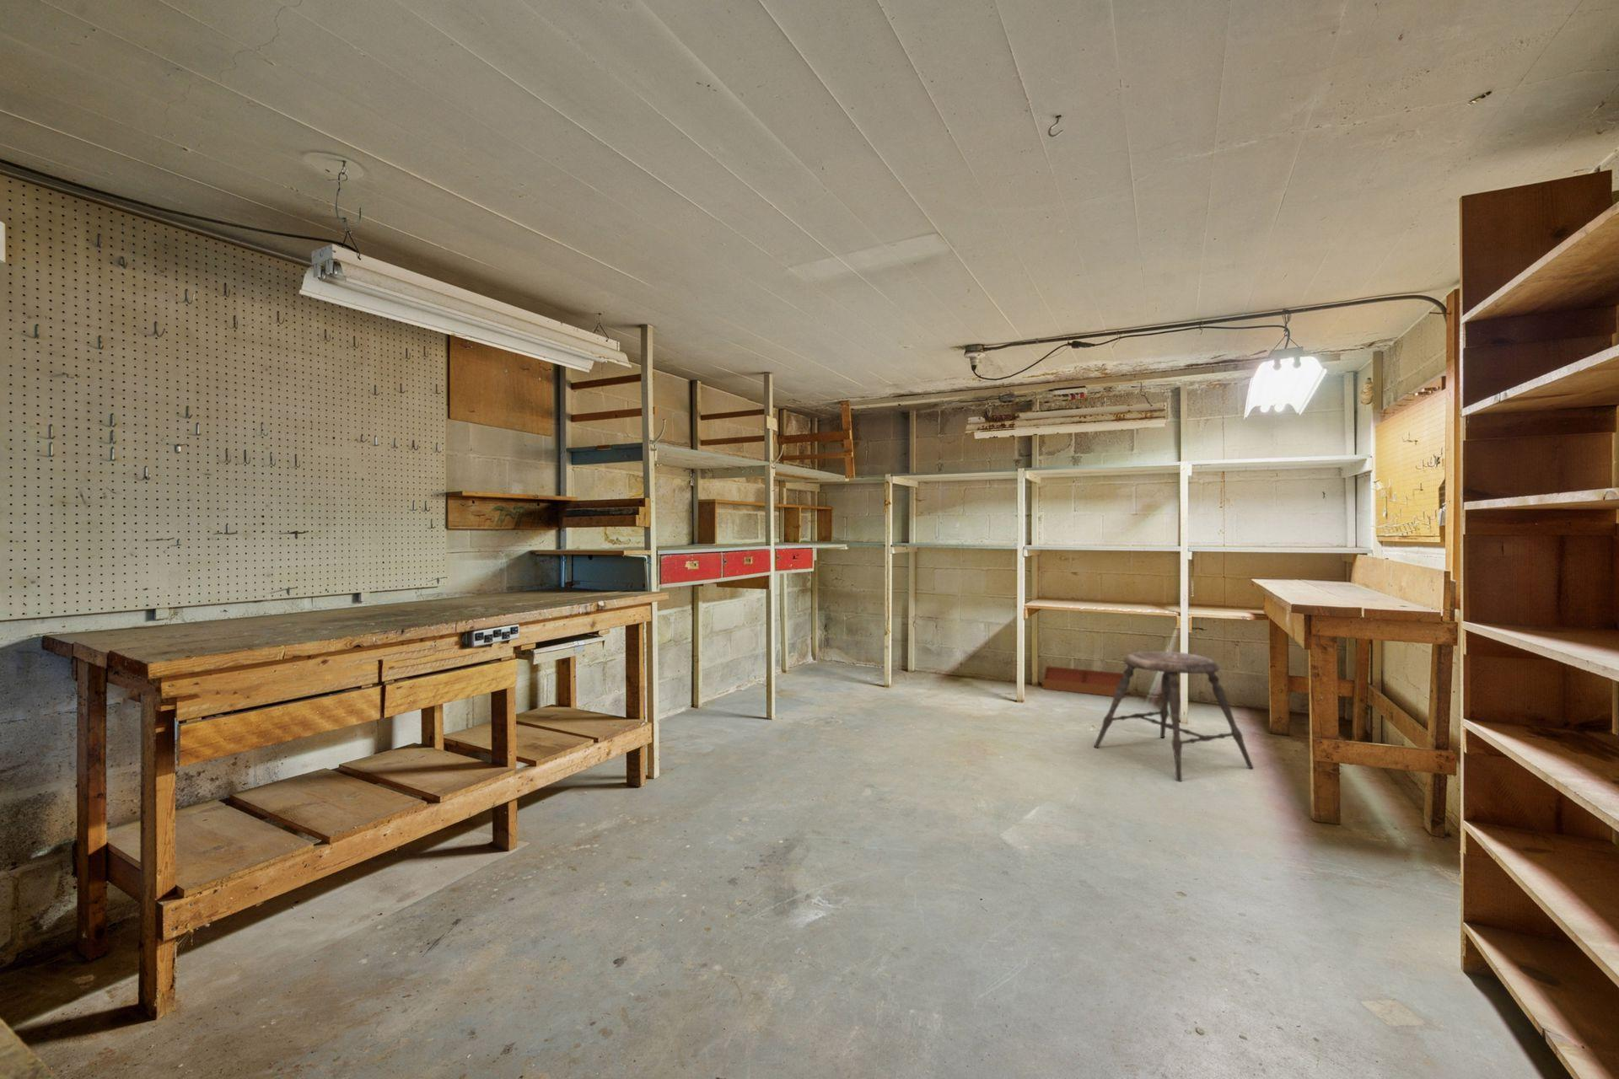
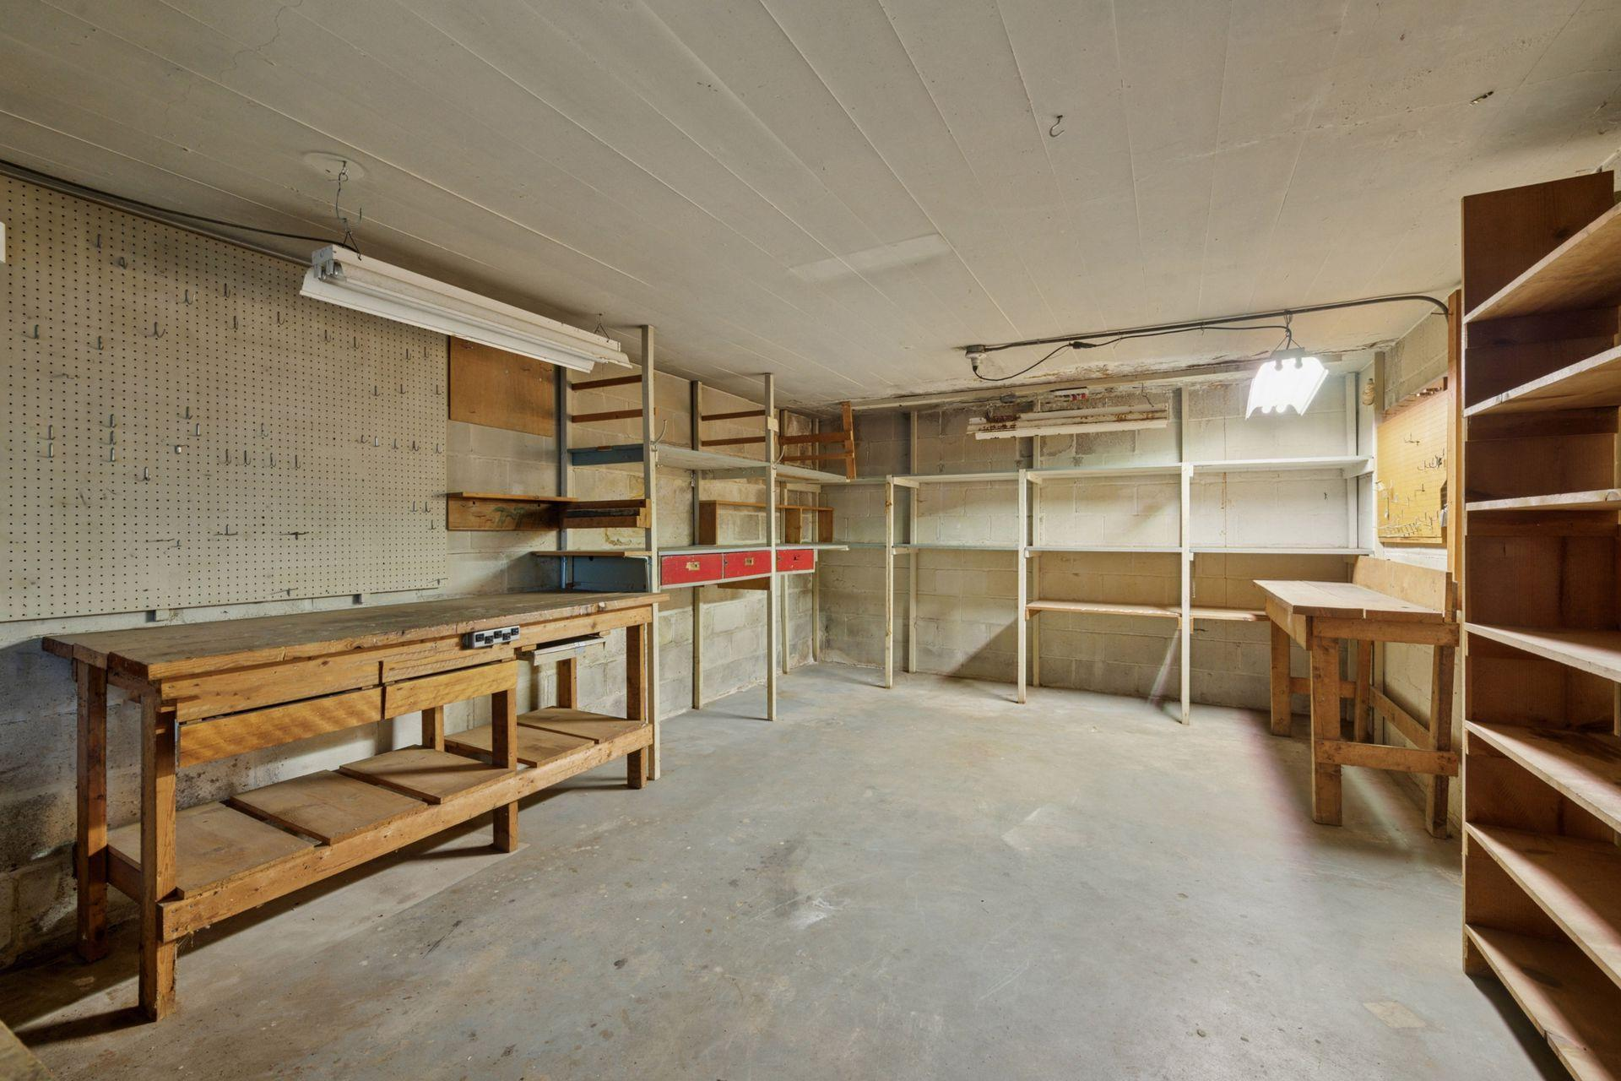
- stool (1170, 707)
- storage bin (1083, 680)
